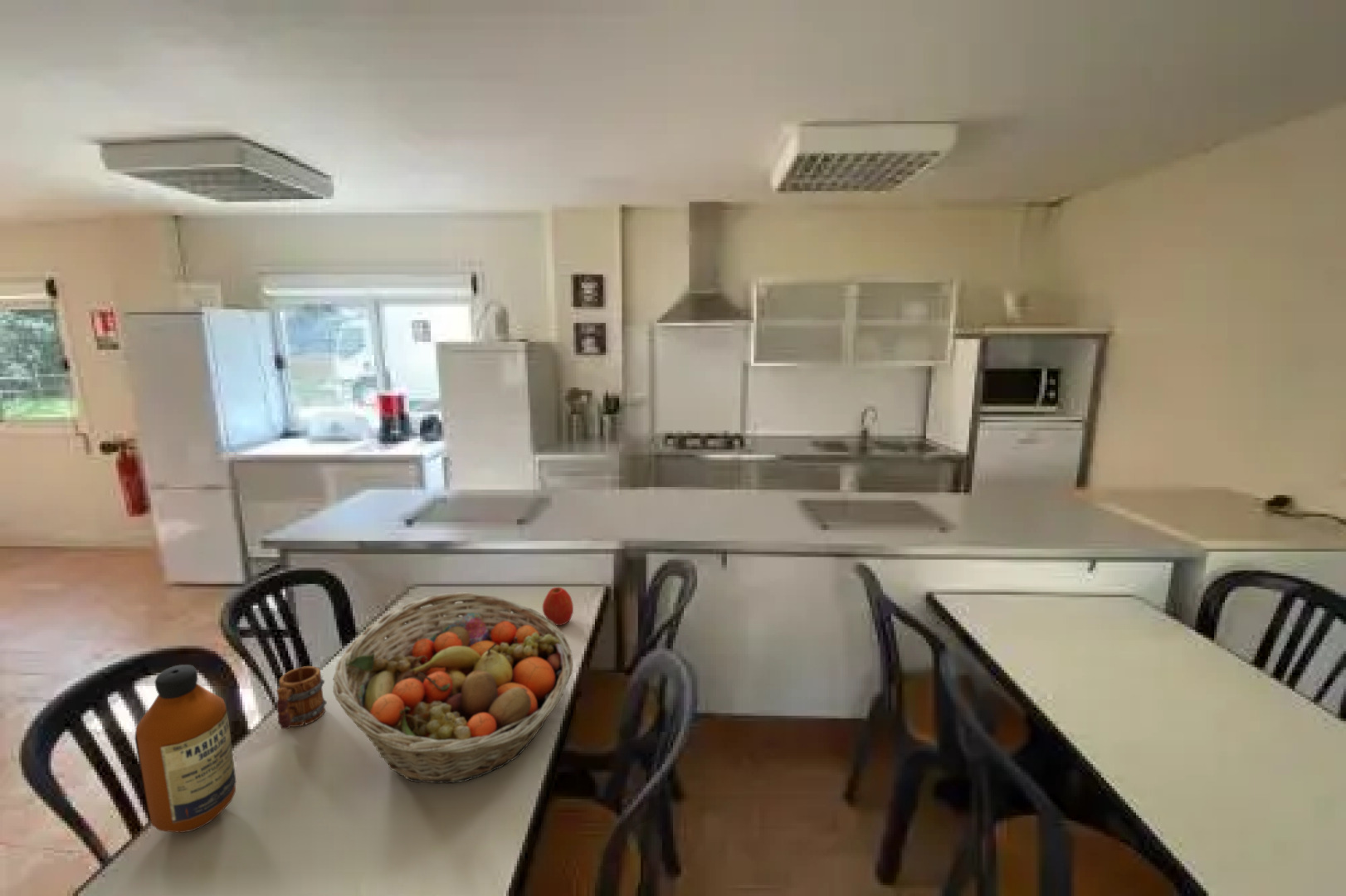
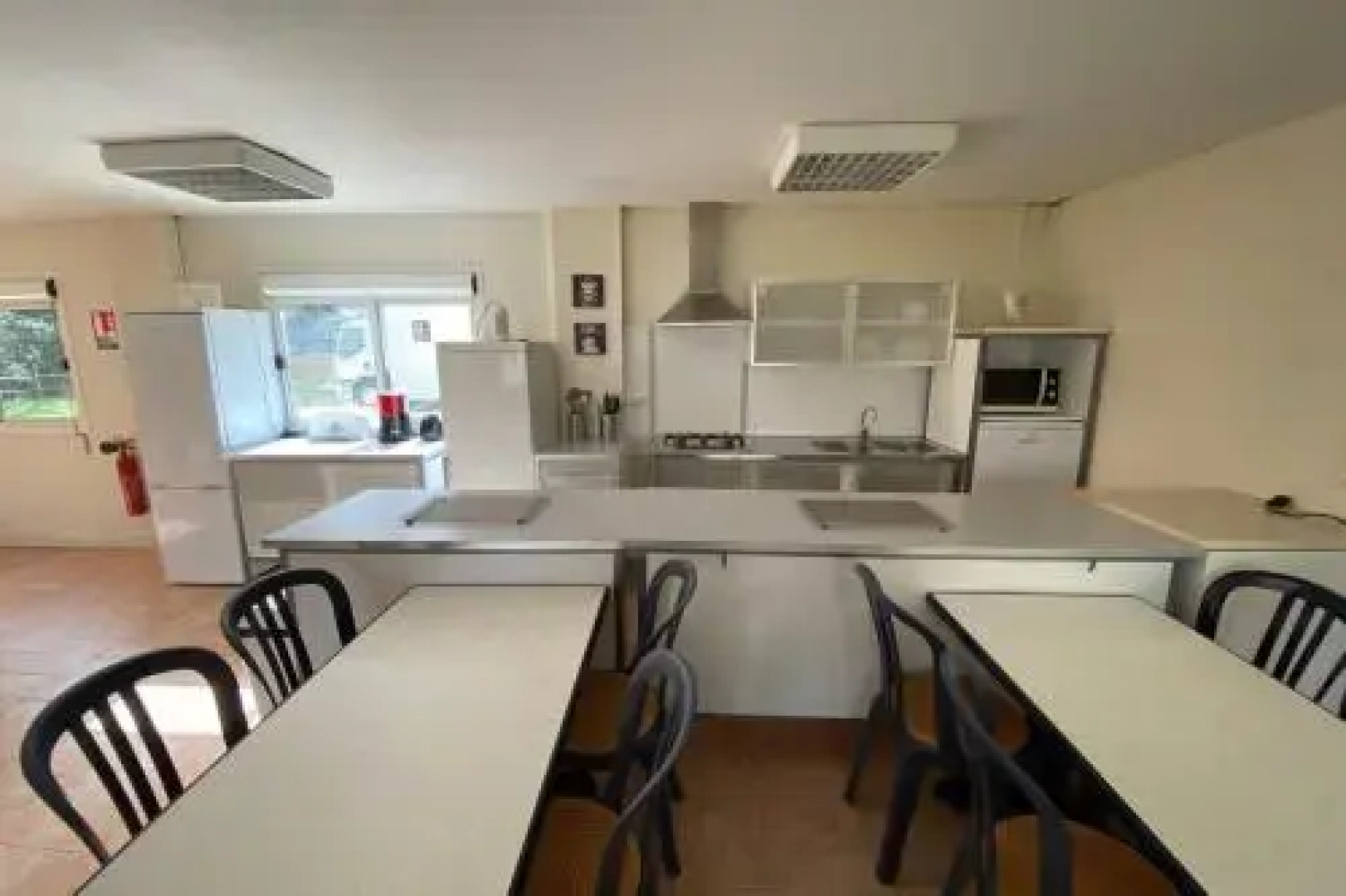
- mug (297, 698)
- apple (558, 604)
- bottle (186, 745)
- fruit basket (466, 676)
